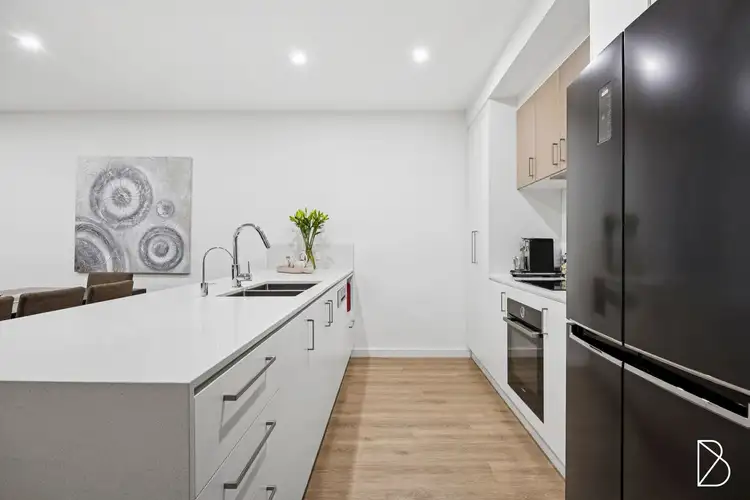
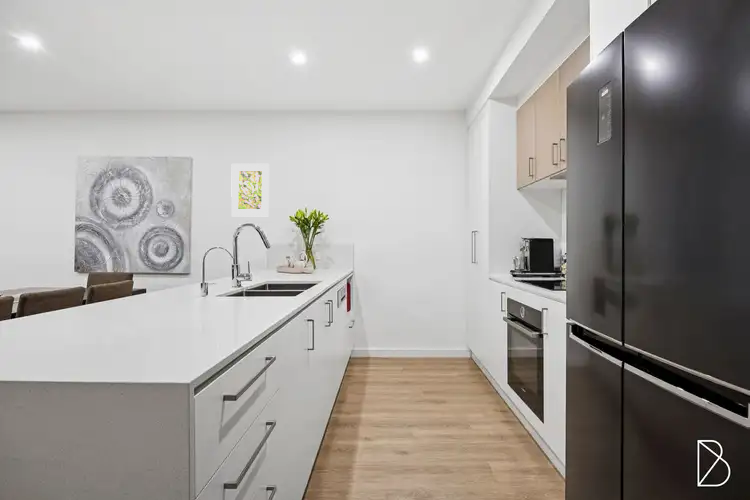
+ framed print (250, 190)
